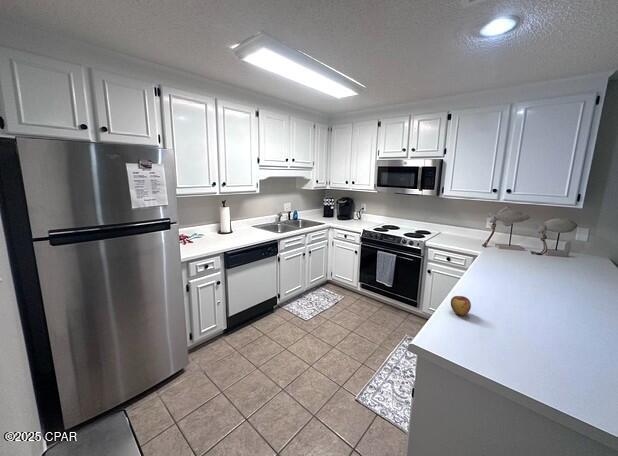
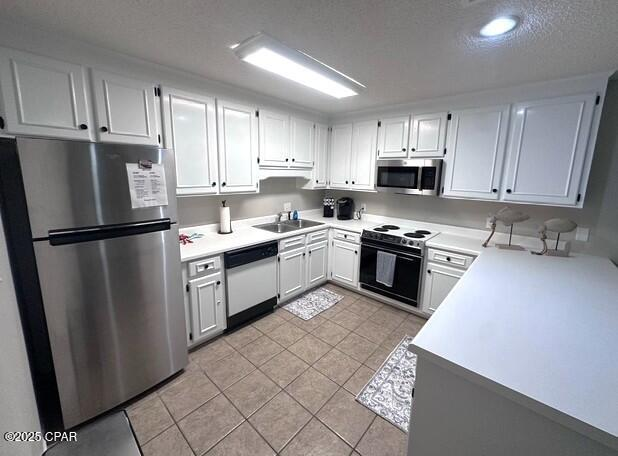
- apple (460, 305)
